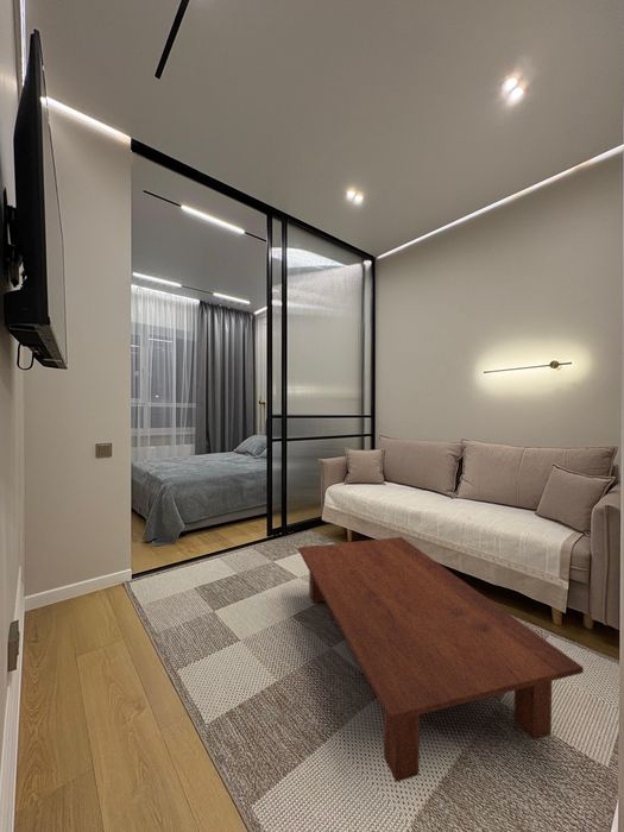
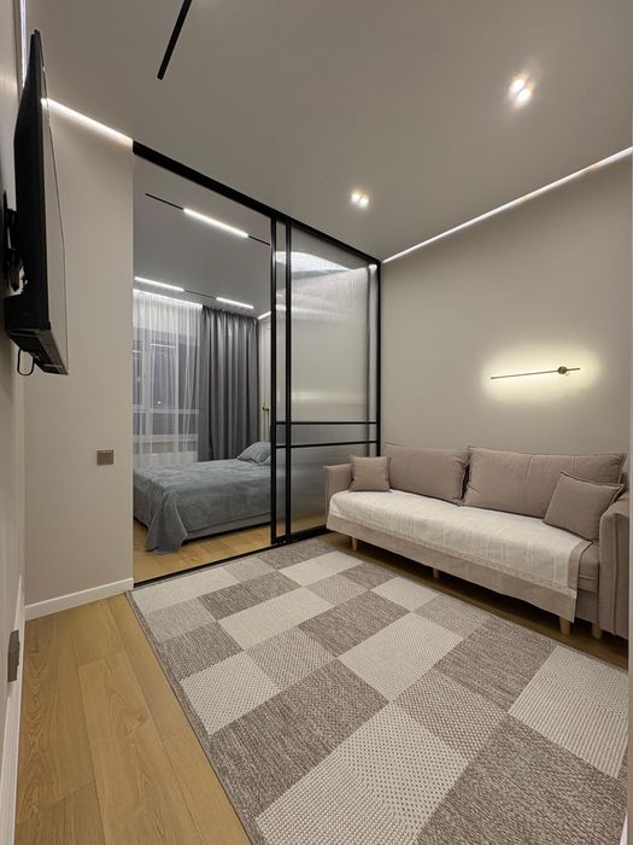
- coffee table (397, 617)
